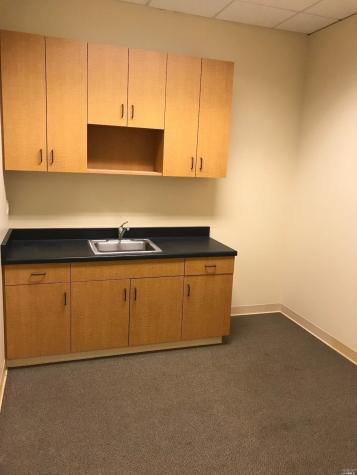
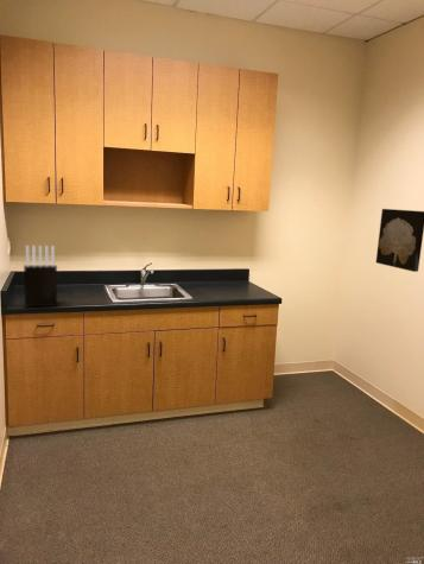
+ wall art (399, 239)
+ knife block (40, 274)
